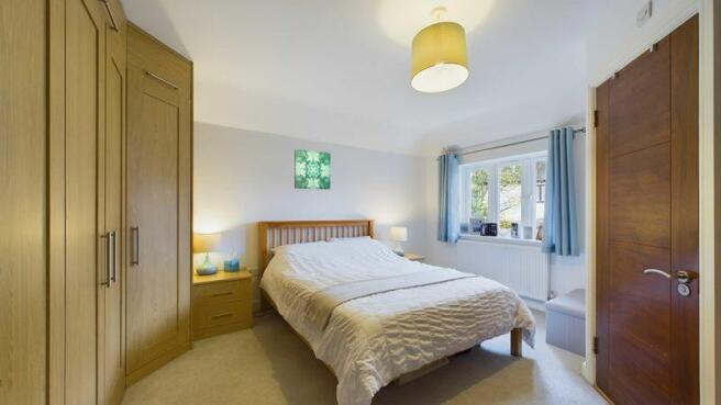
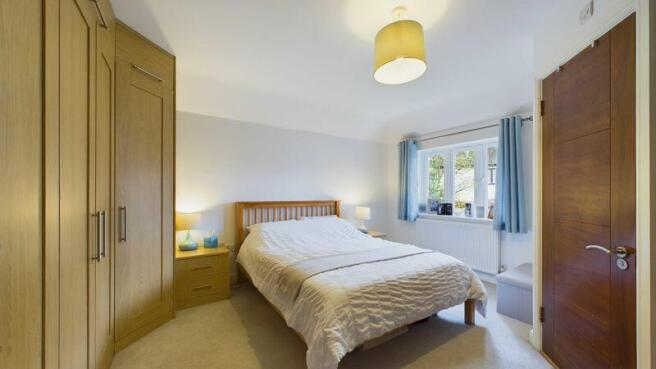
- wall art (312, 170)
